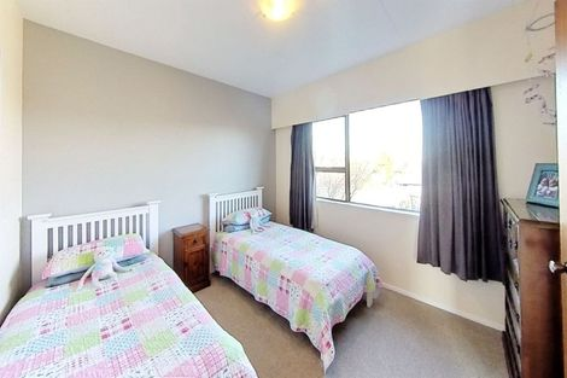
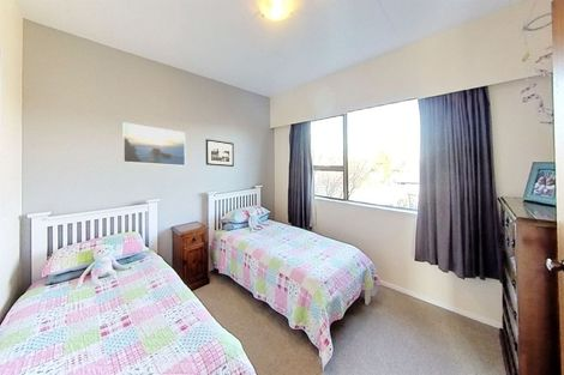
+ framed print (156, 146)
+ picture frame (220, 153)
